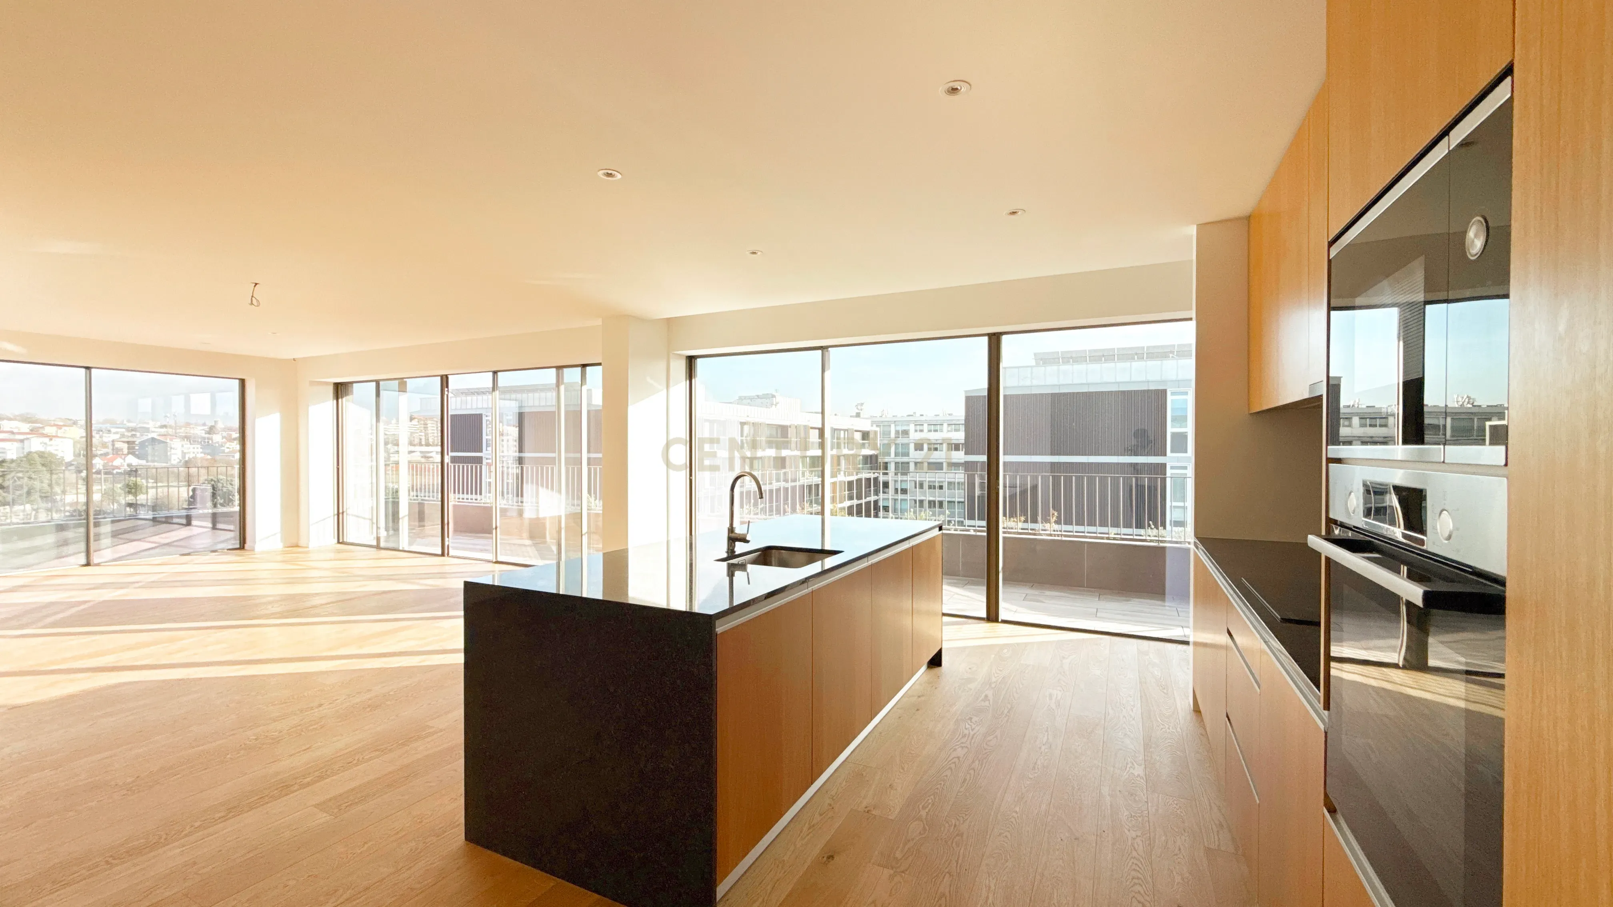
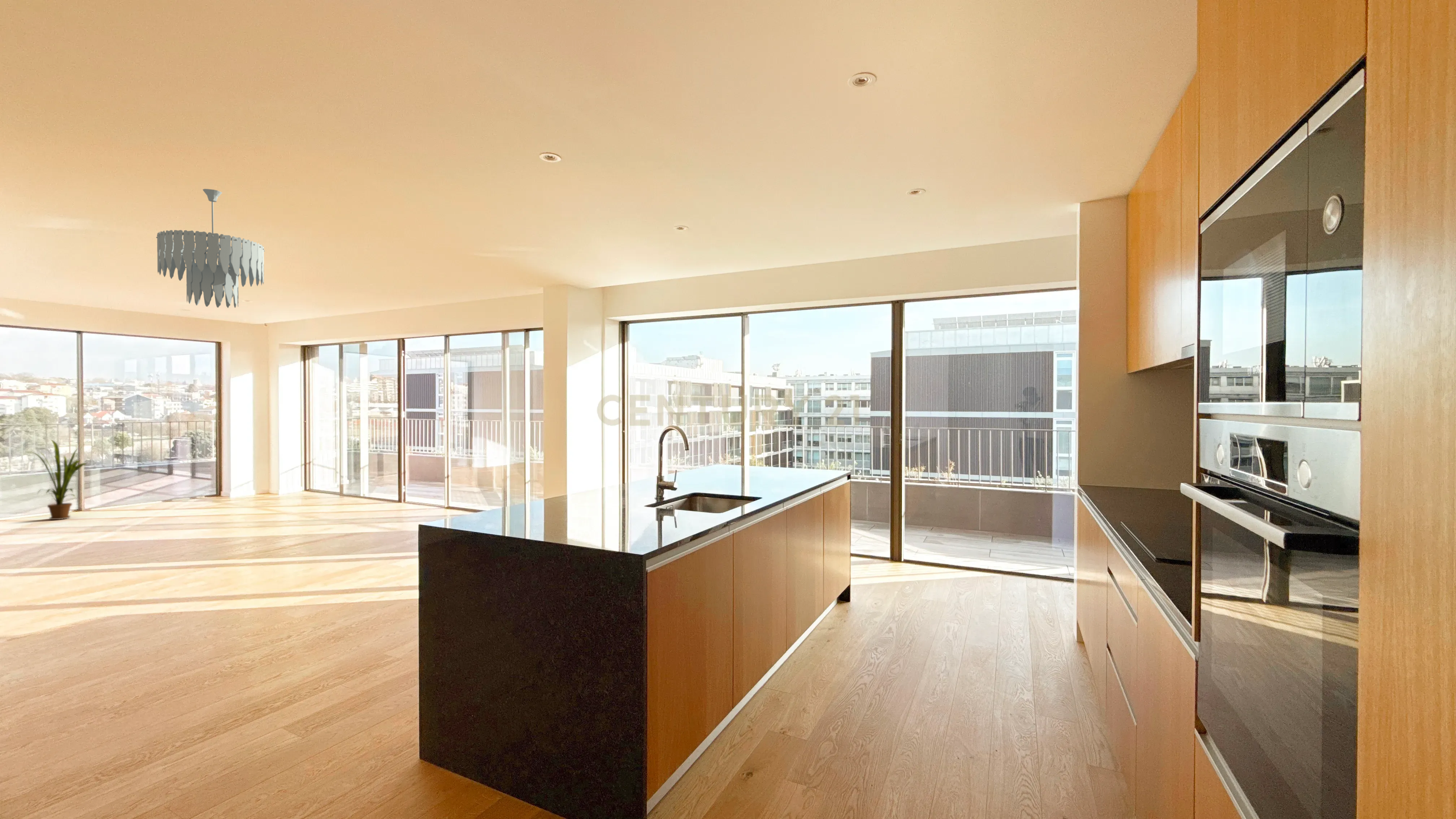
+ ceiling light fixture (213, 248)
+ house plant (56, 479)
